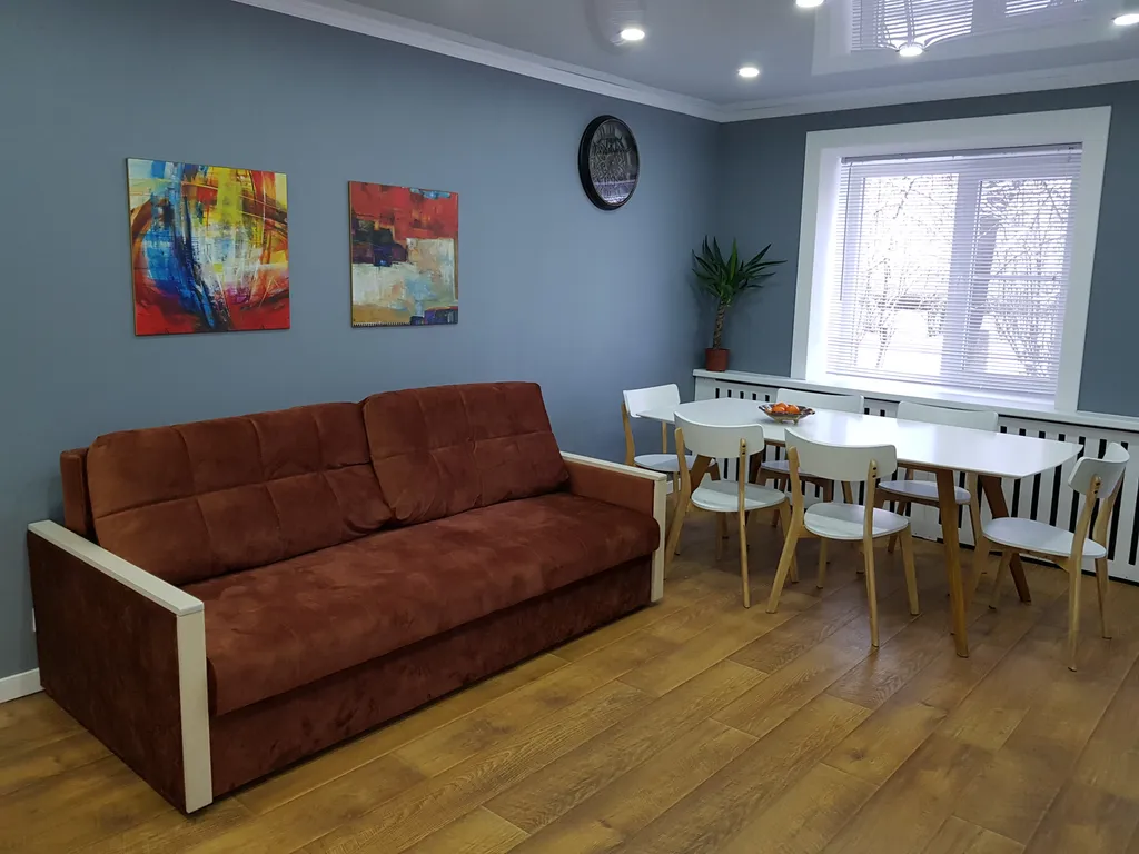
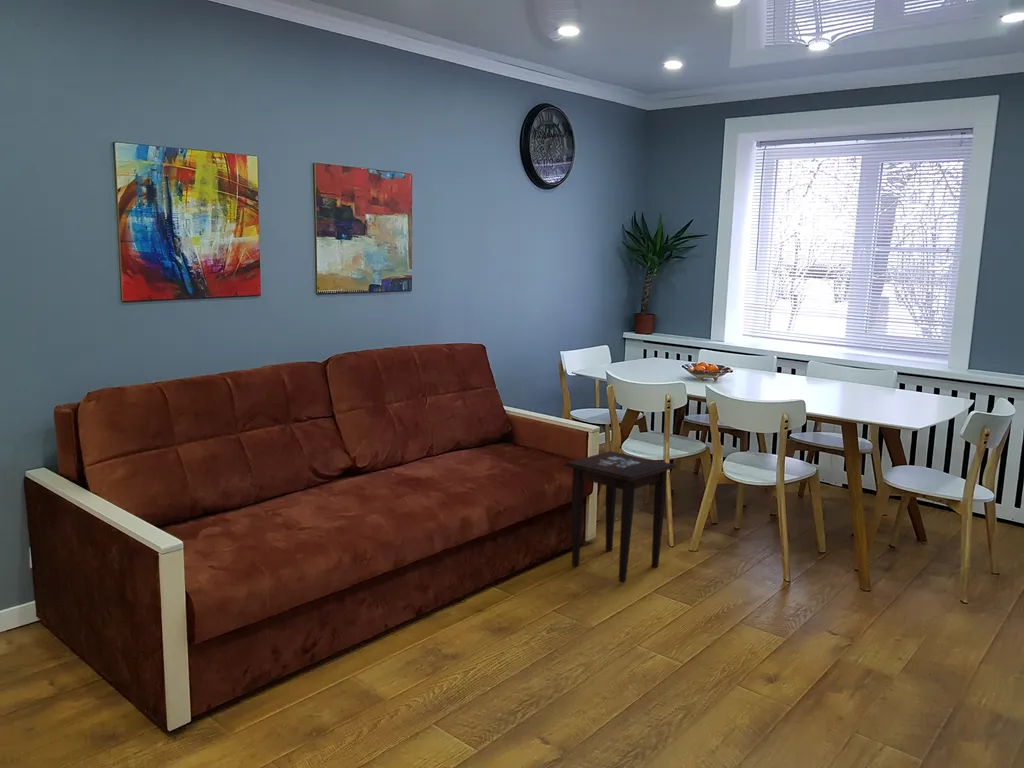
+ side table (621, 513)
